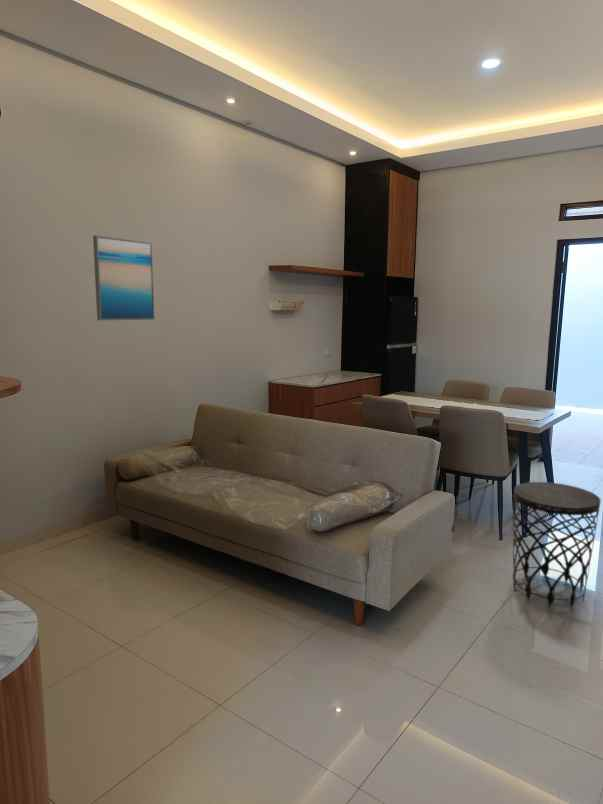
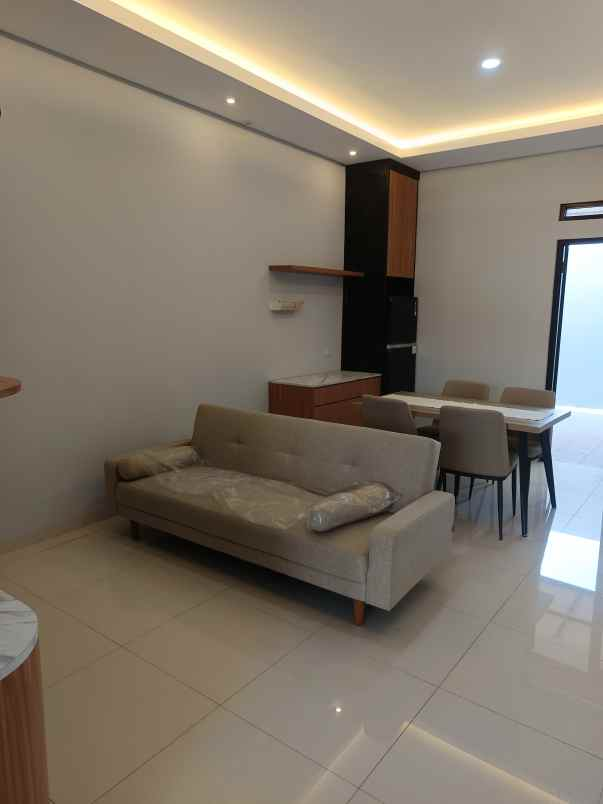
- side table (551, 542)
- wall art (125, 280)
